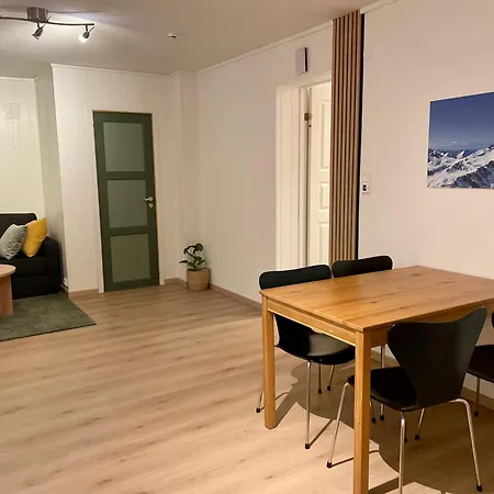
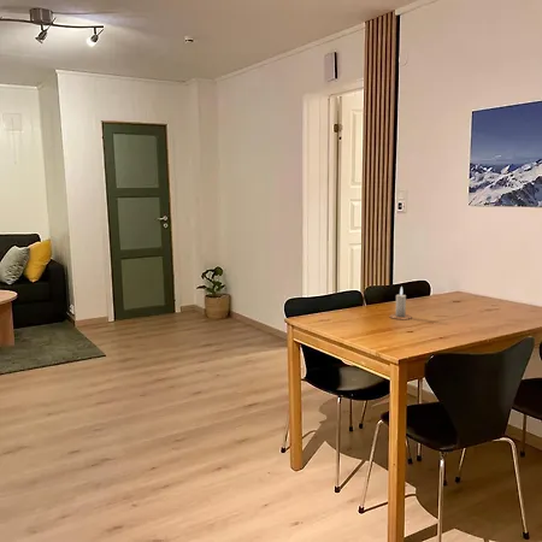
+ candle (400, 301)
